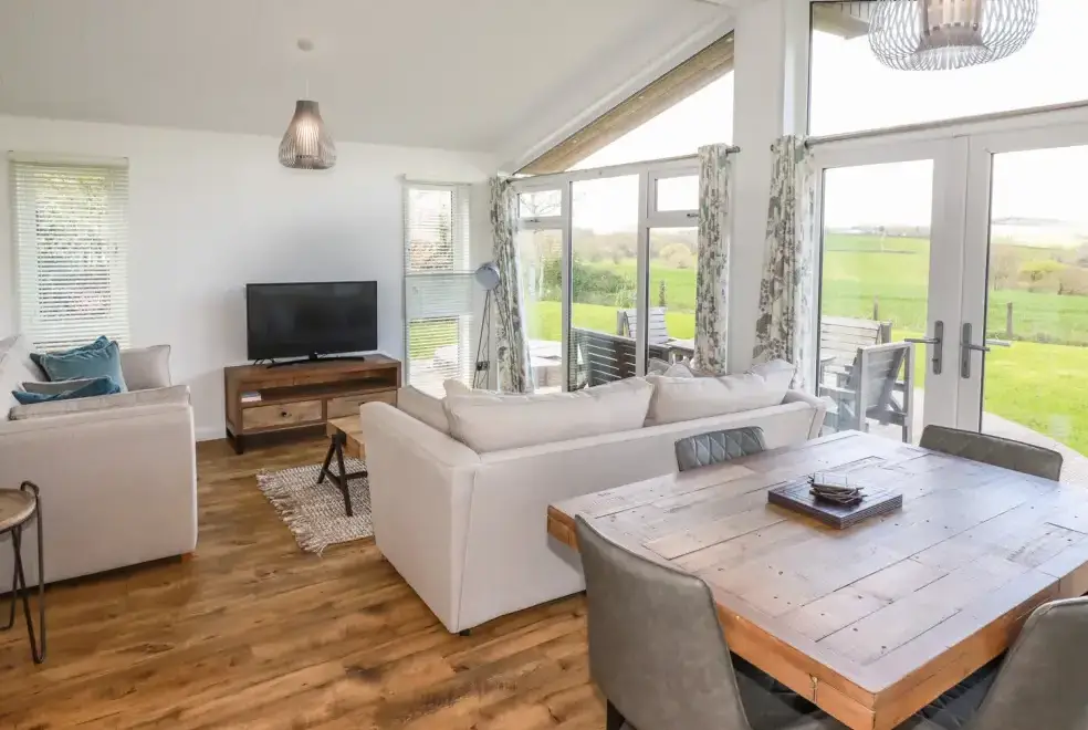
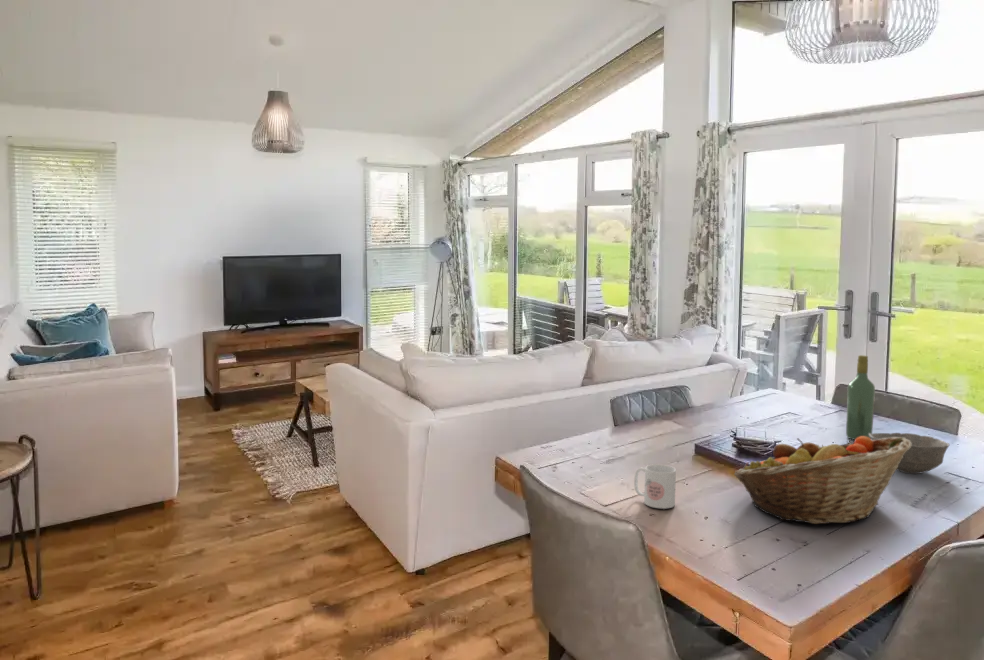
+ mug (654, 484)
+ bowl (906, 453)
+ fruit basket (821, 470)
+ wine bottle (860, 397)
